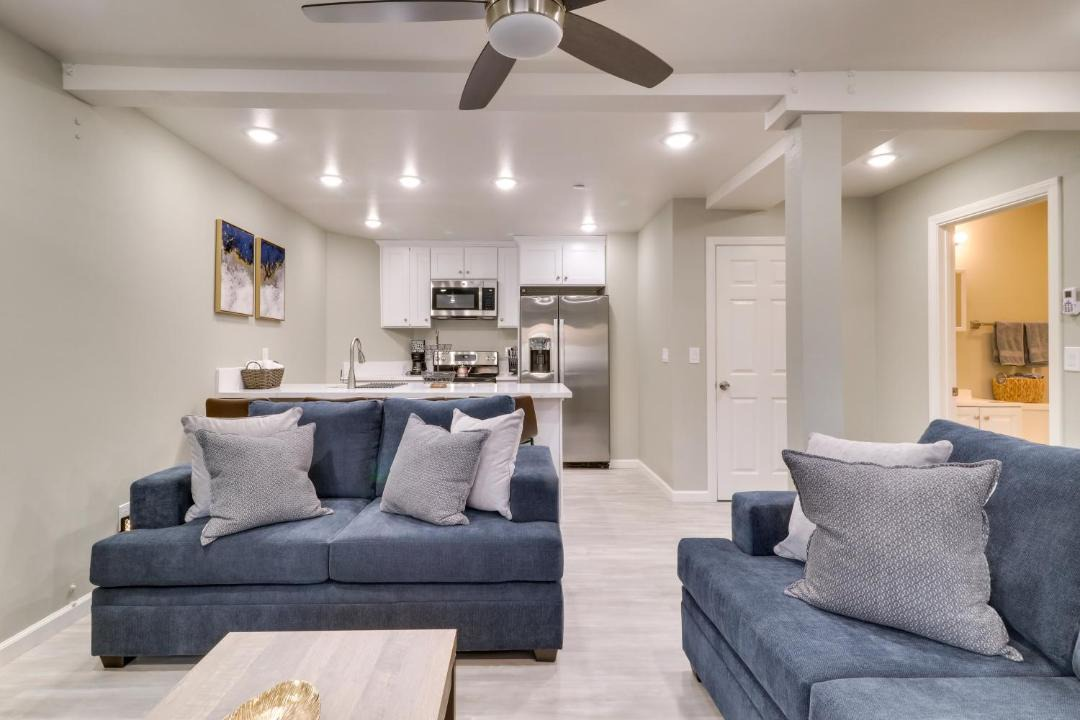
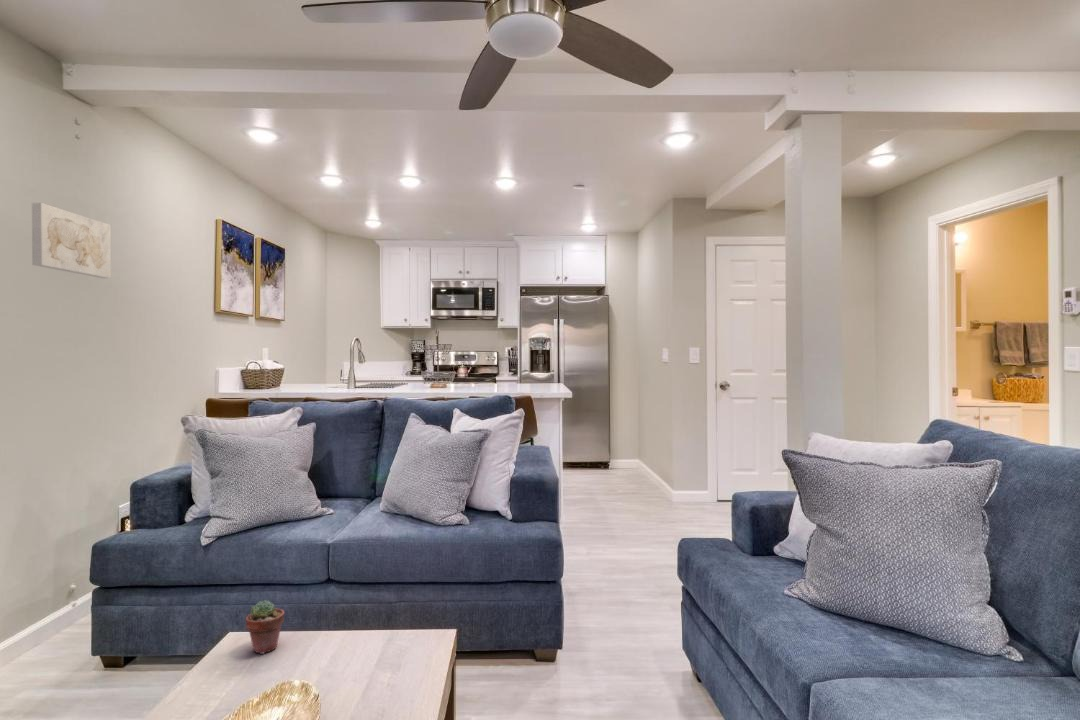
+ wall art (74, 243)
+ potted succulent (265, 624)
